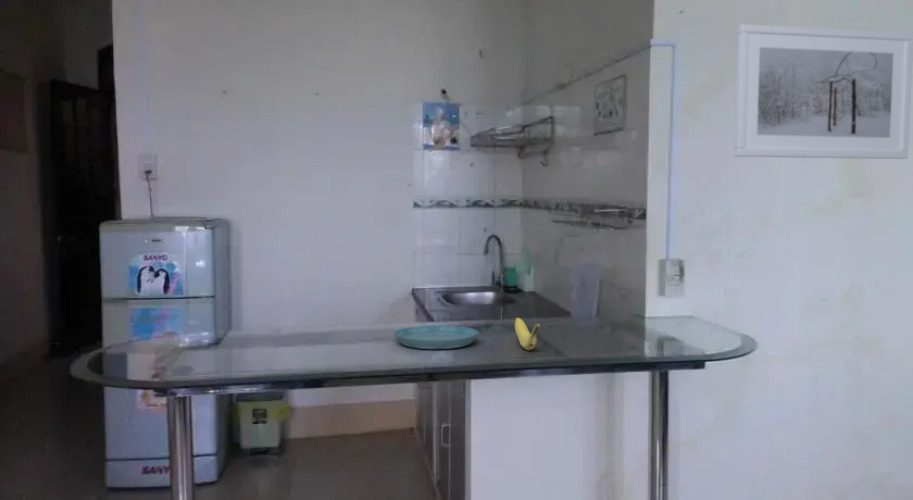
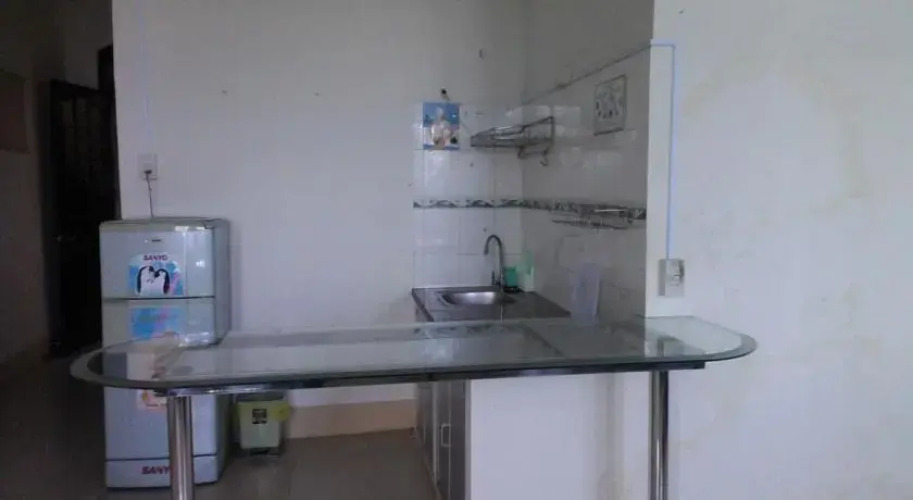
- banana (526, 332)
- saucer (436, 337)
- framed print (824, 93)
